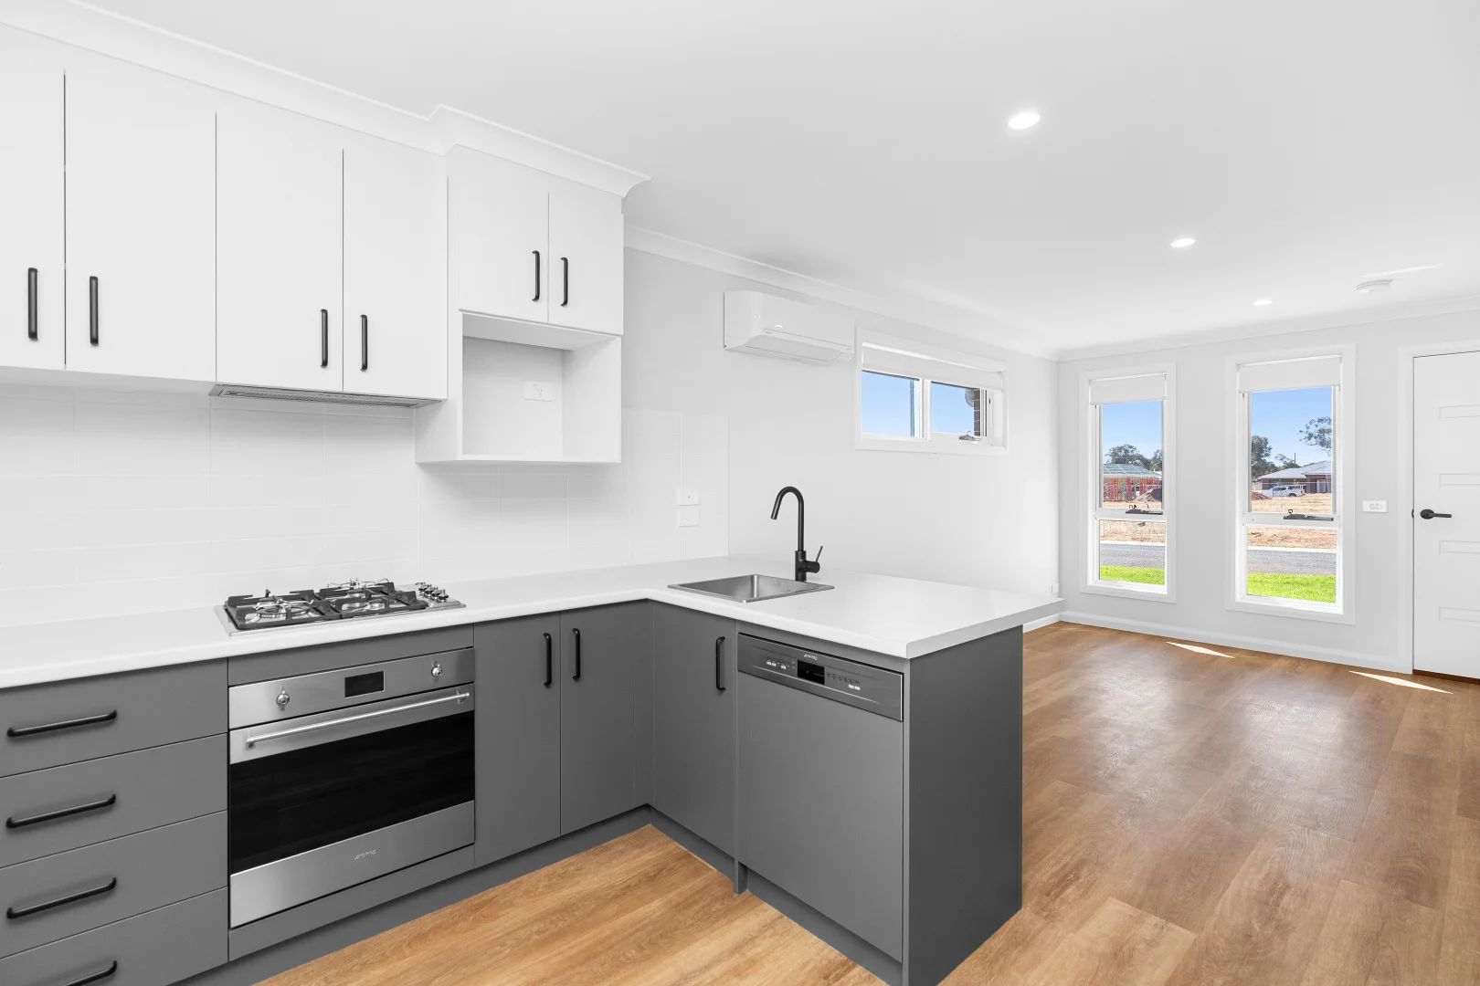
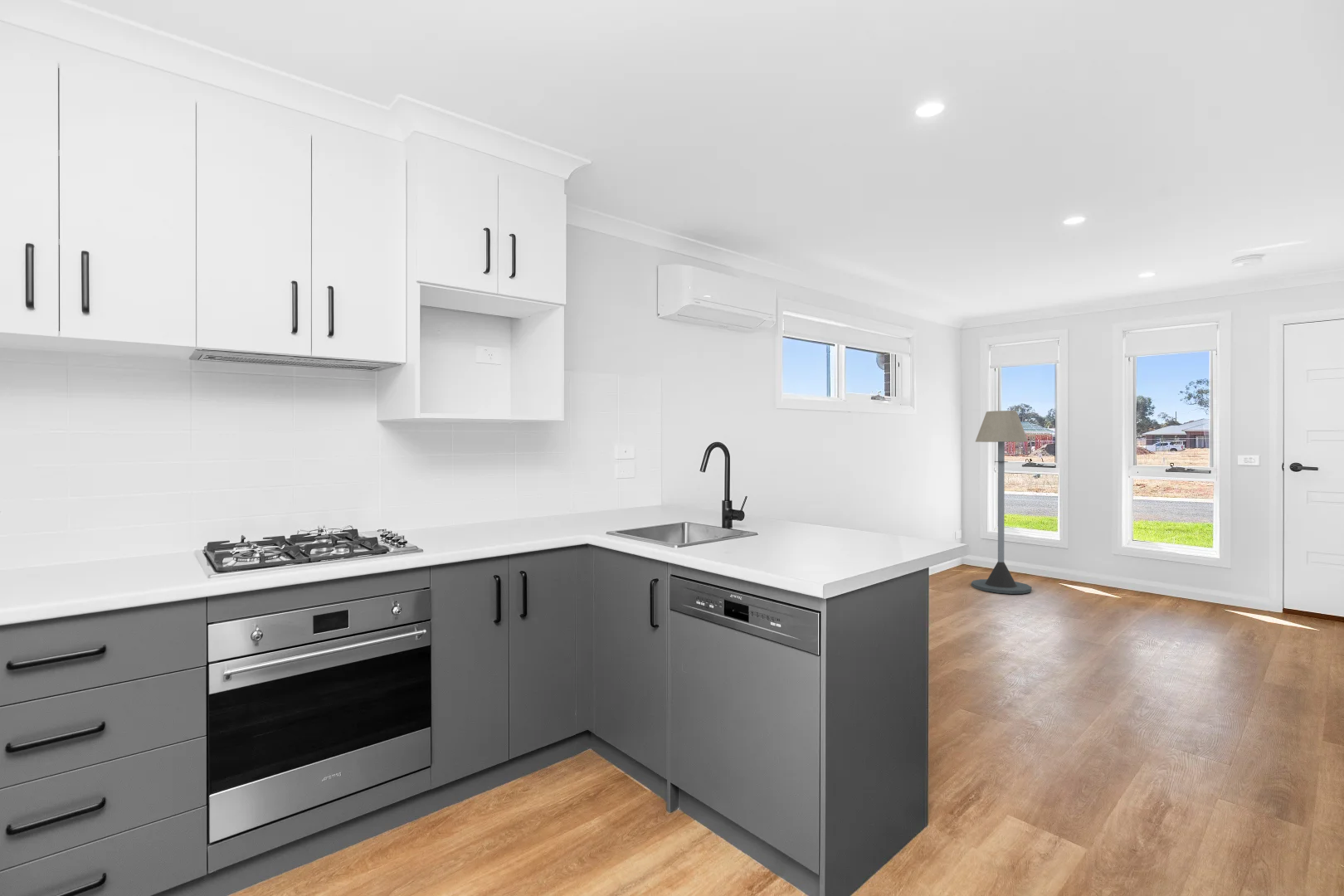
+ floor lamp (1001, 499)
